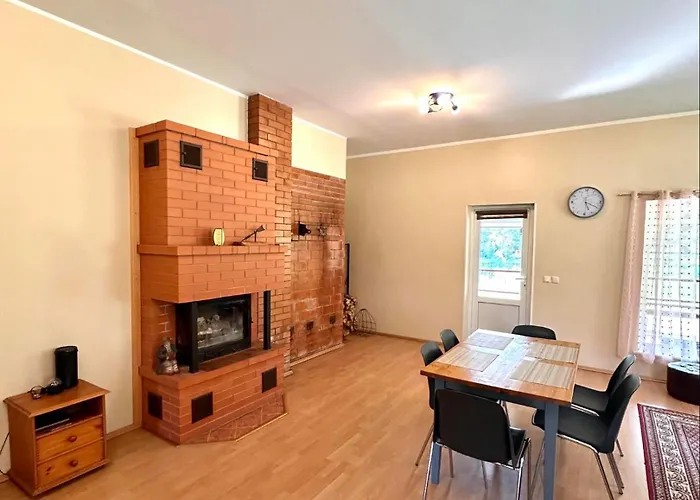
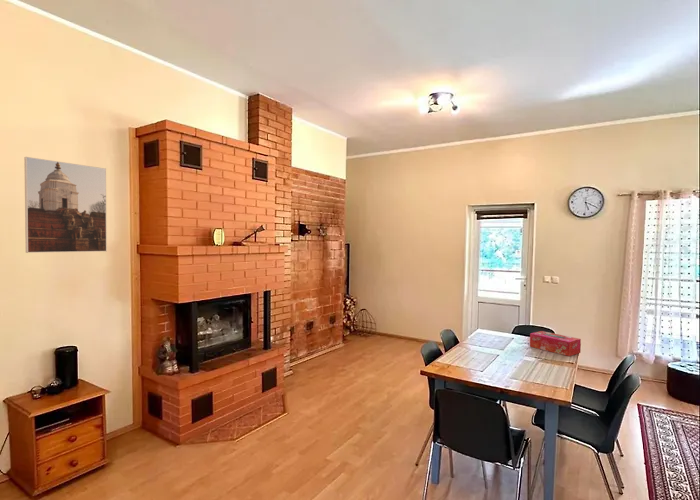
+ tissue box (554, 342)
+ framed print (68, 207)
